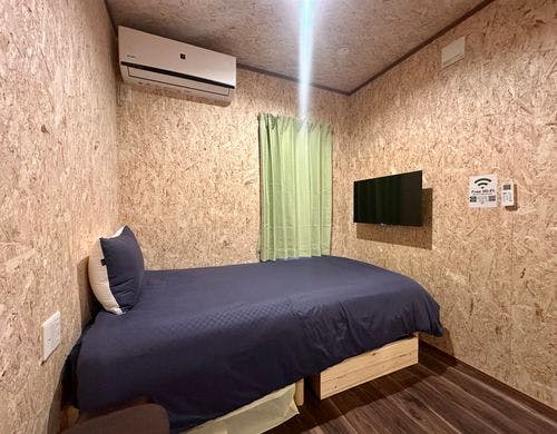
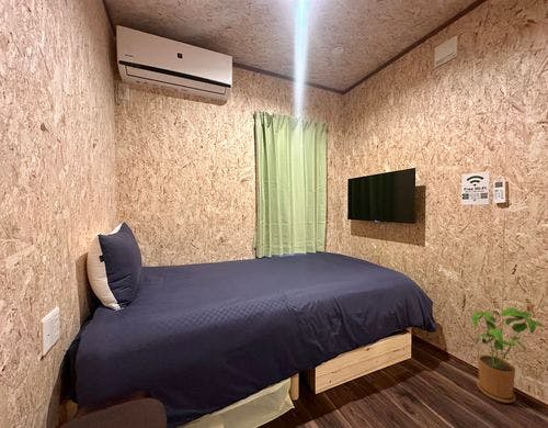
+ house plant (496, 351)
